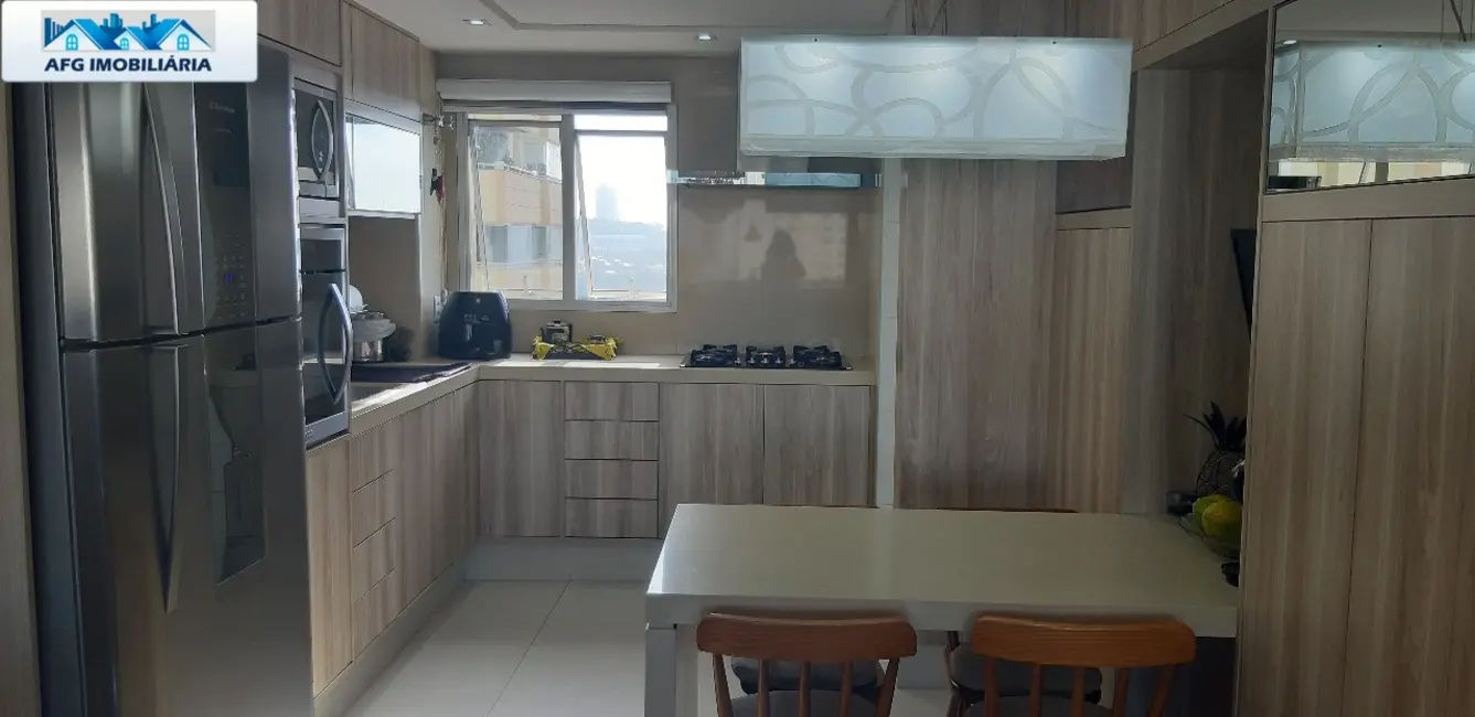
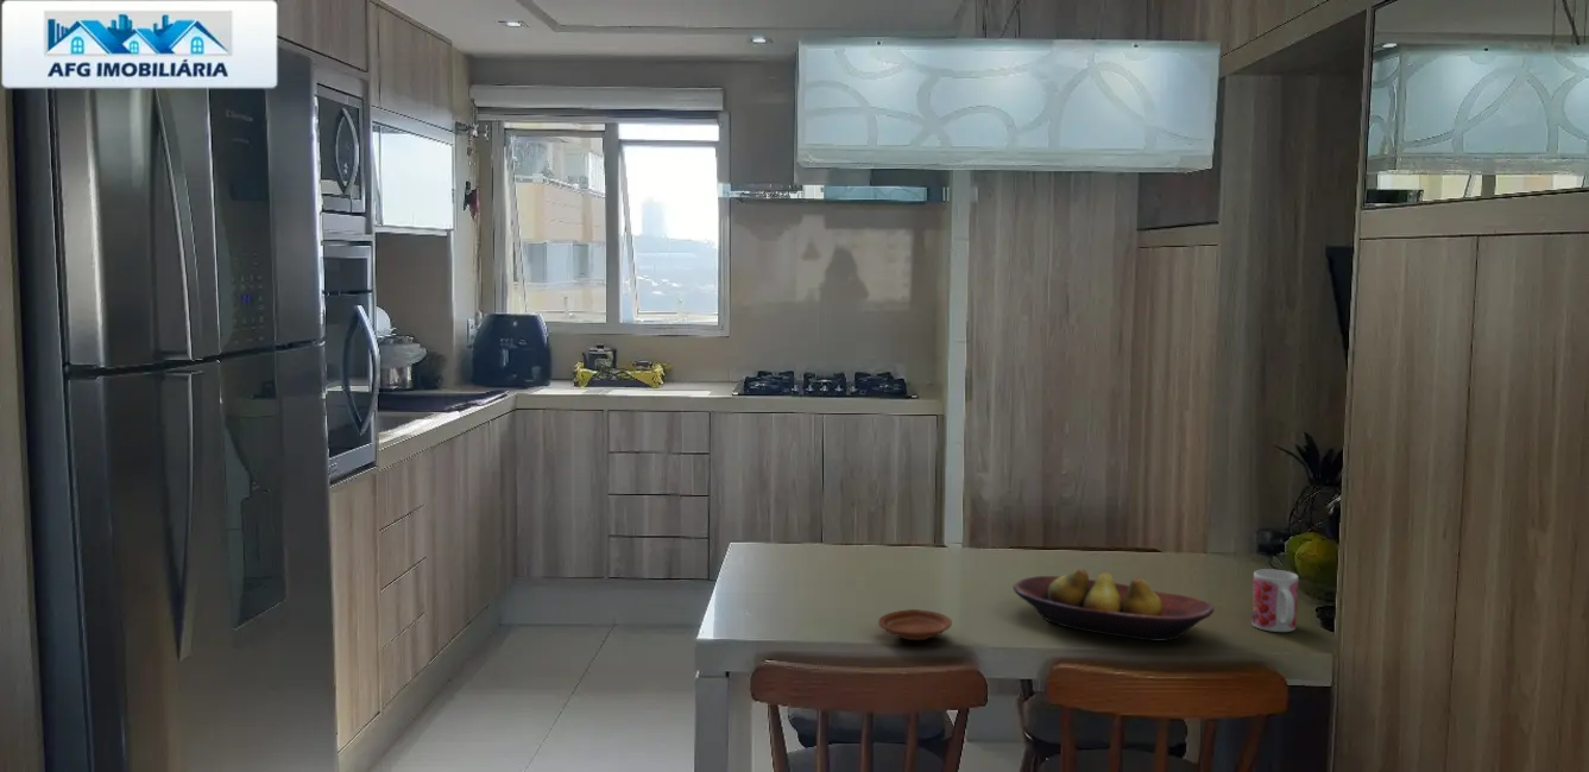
+ plate (914, 627)
+ fruit bowl (1110, 599)
+ mug (1276, 602)
